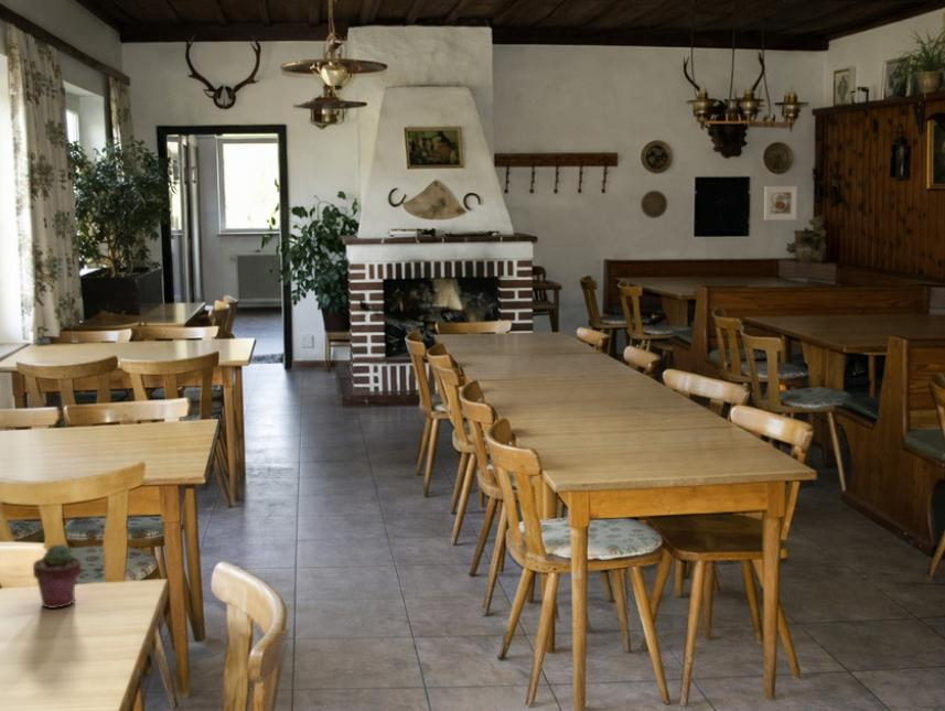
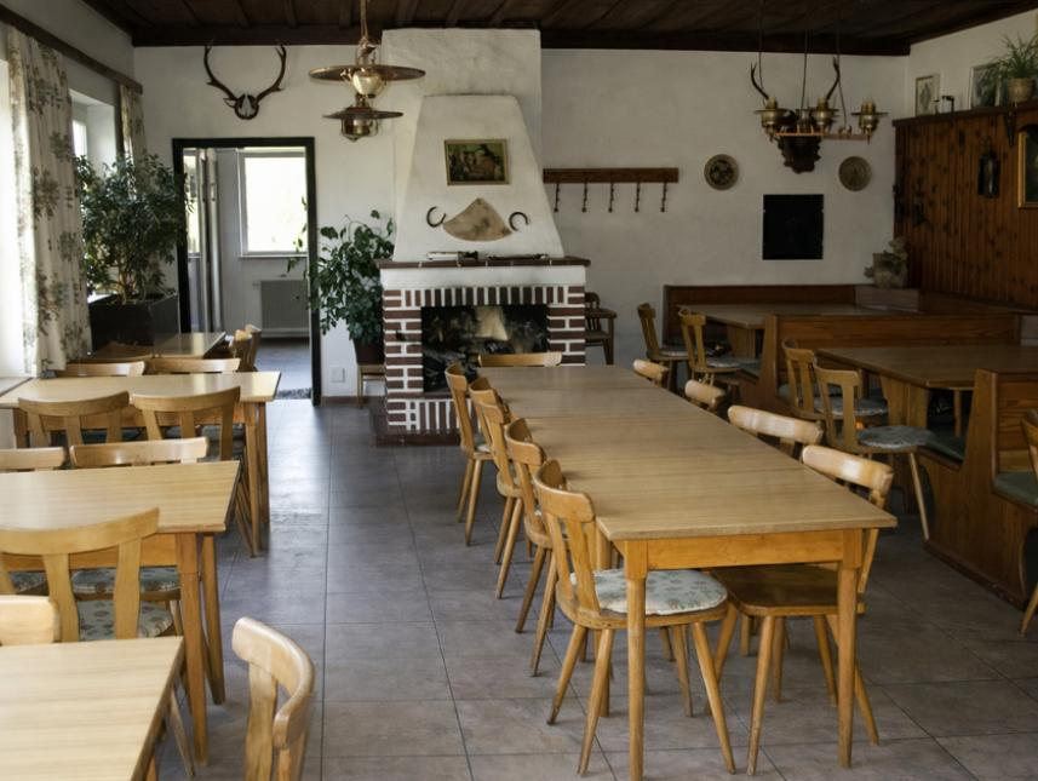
- potted succulent (57, 573)
- decorative plate (654, 204)
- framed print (780, 203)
